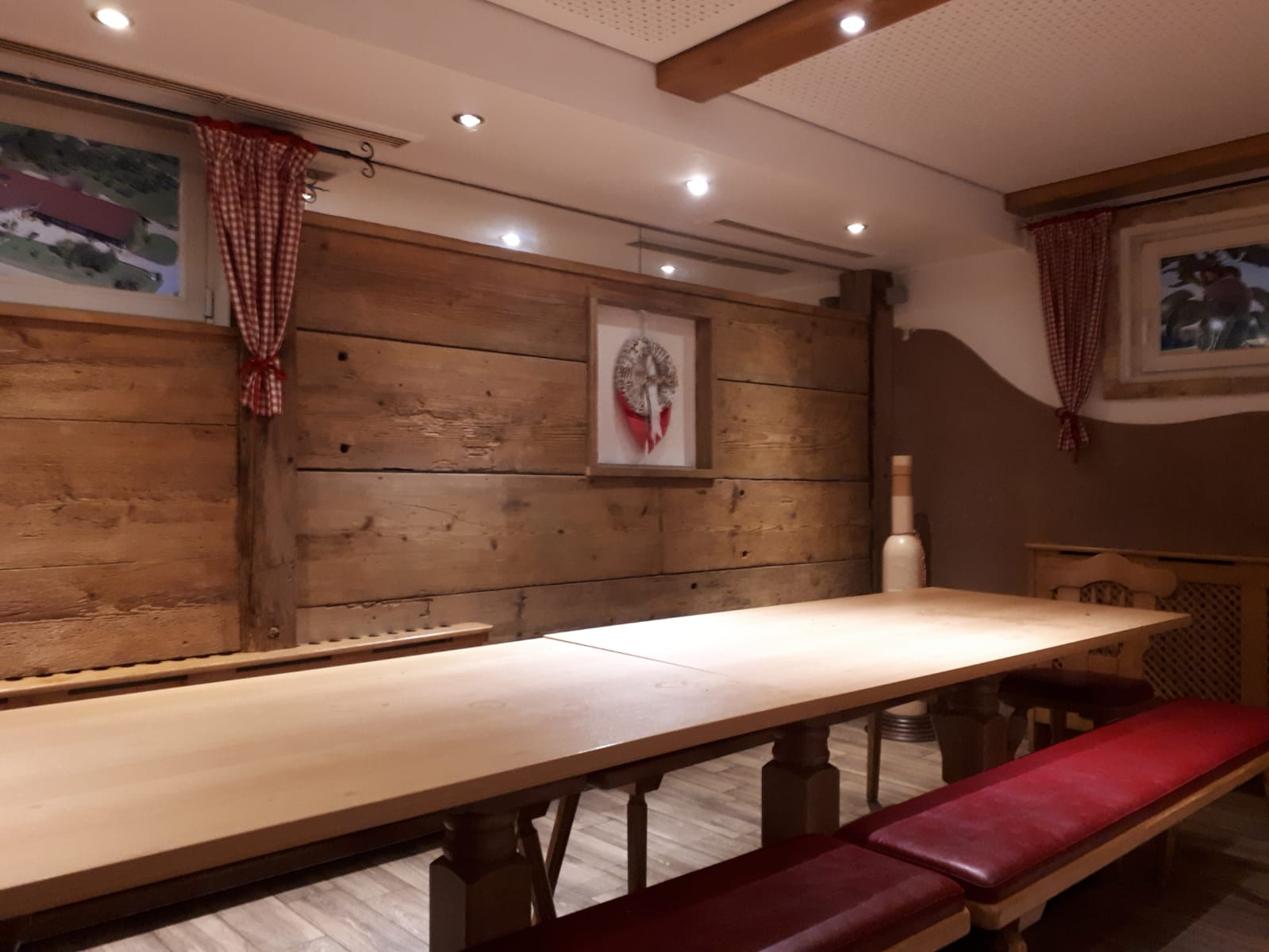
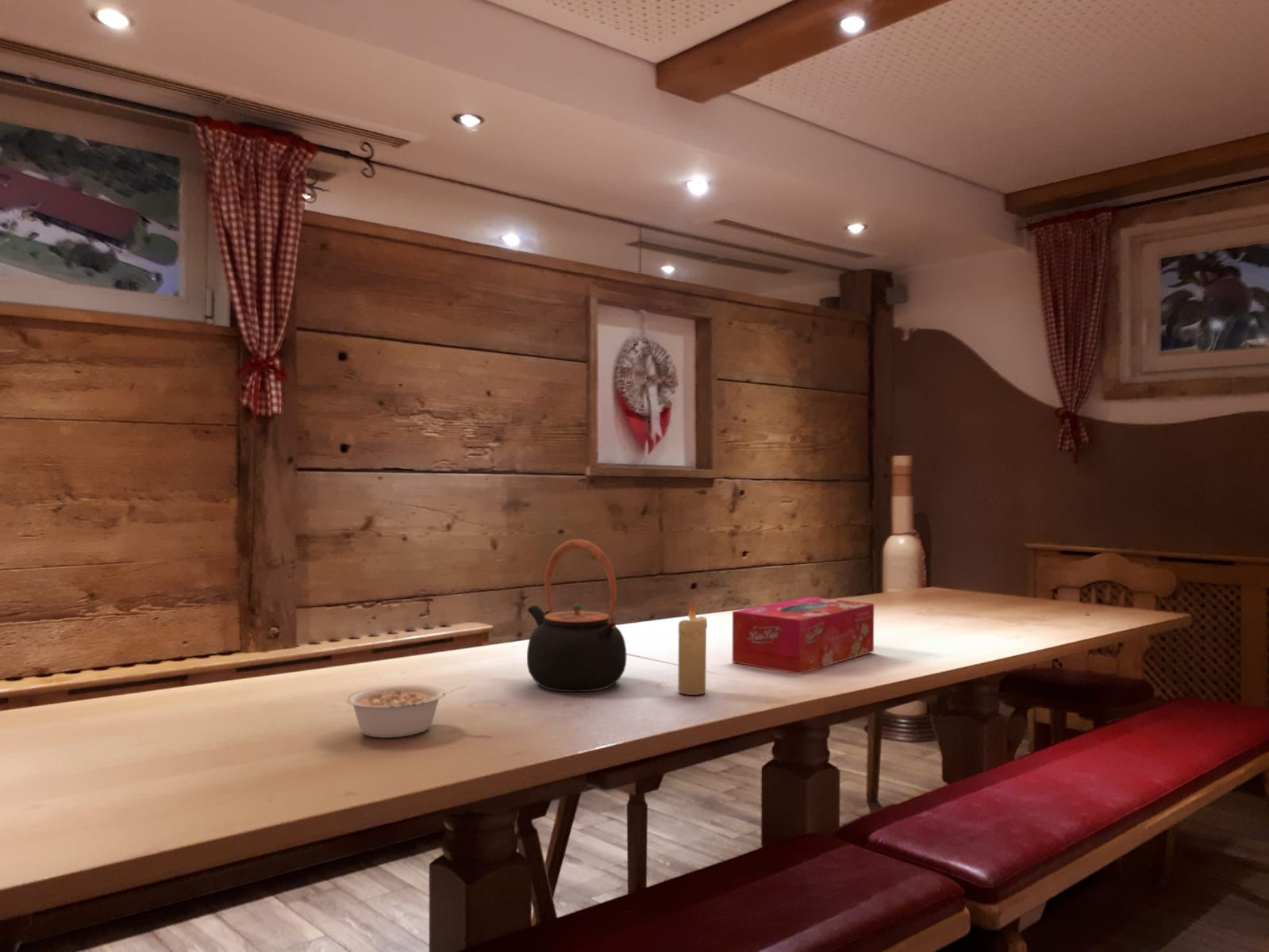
+ tissue box (805, 631)
+ candle (691, 647)
+ legume (400, 708)
+ teapot (571, 611)
